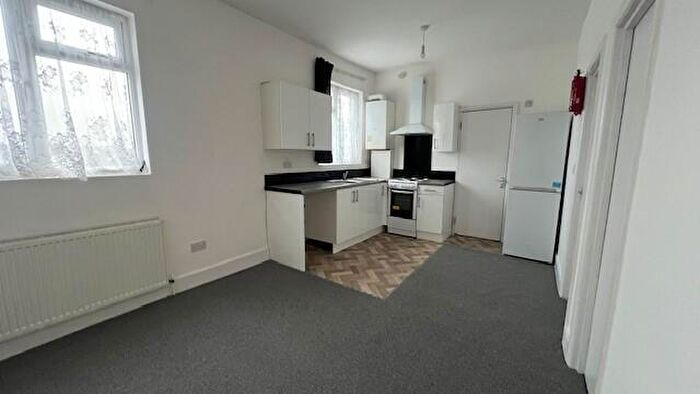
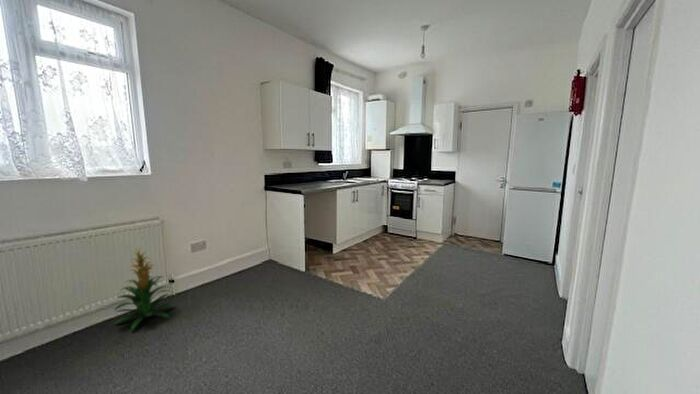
+ indoor plant (143, 282)
